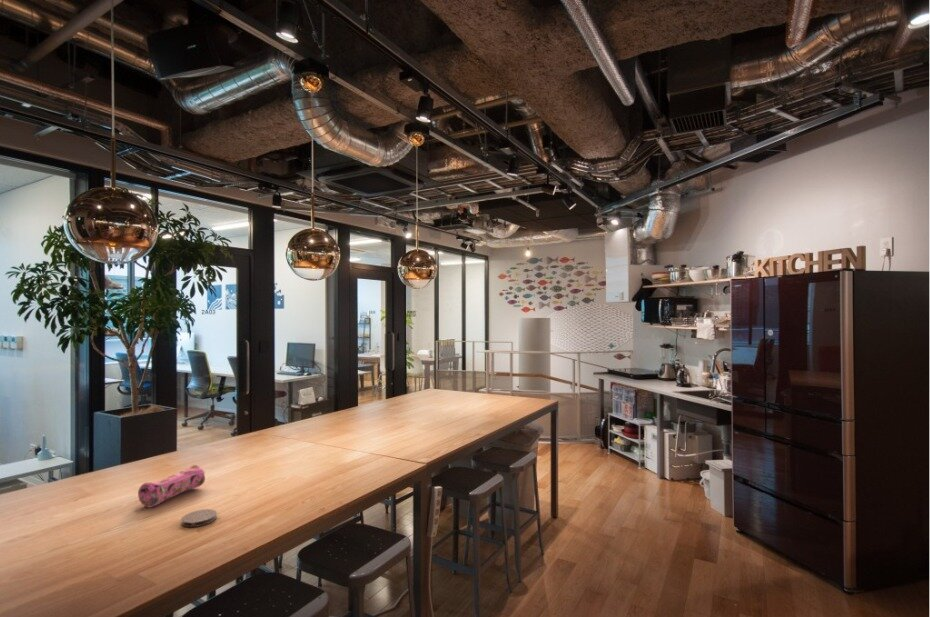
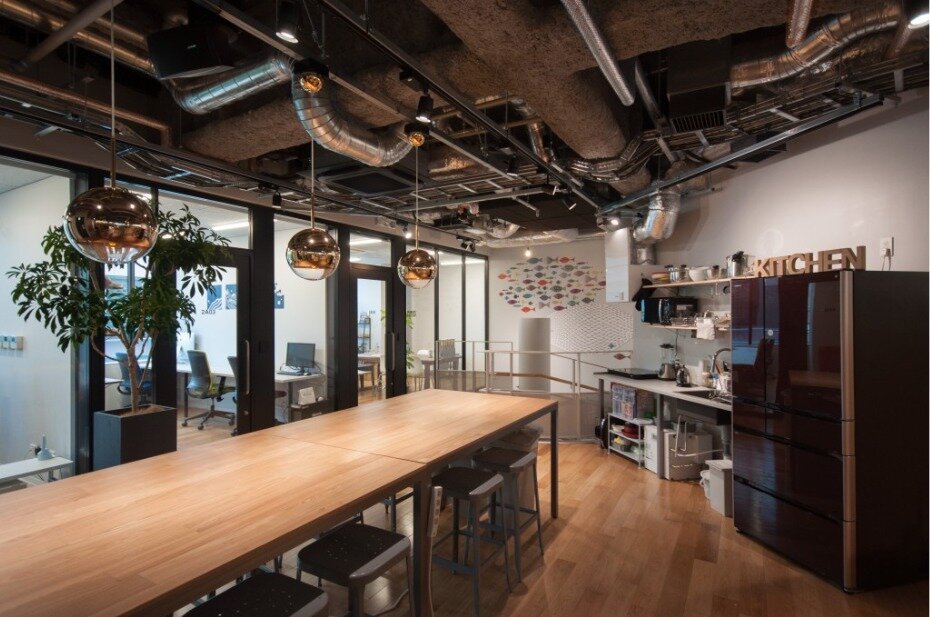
- pencil case (173, 484)
- coaster (199, 517)
